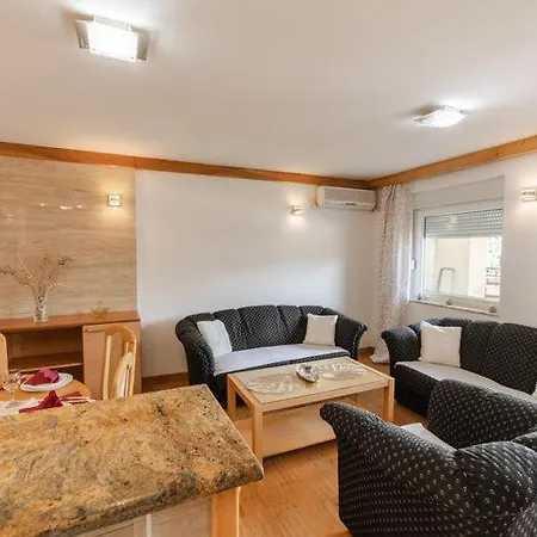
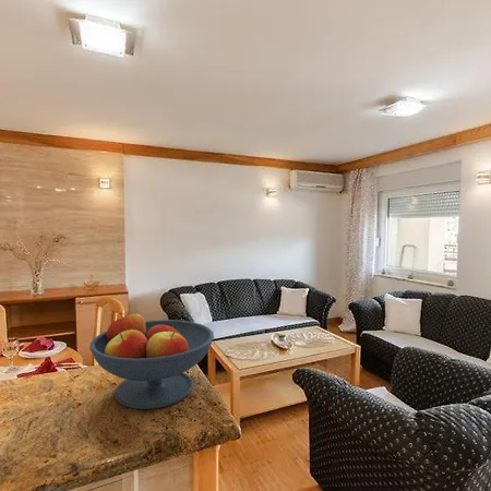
+ fruit bowl (155, 352)
